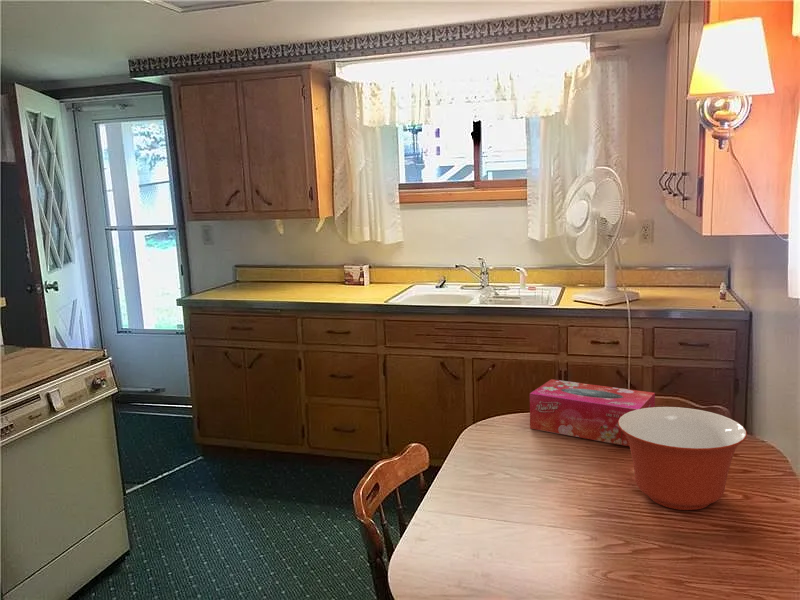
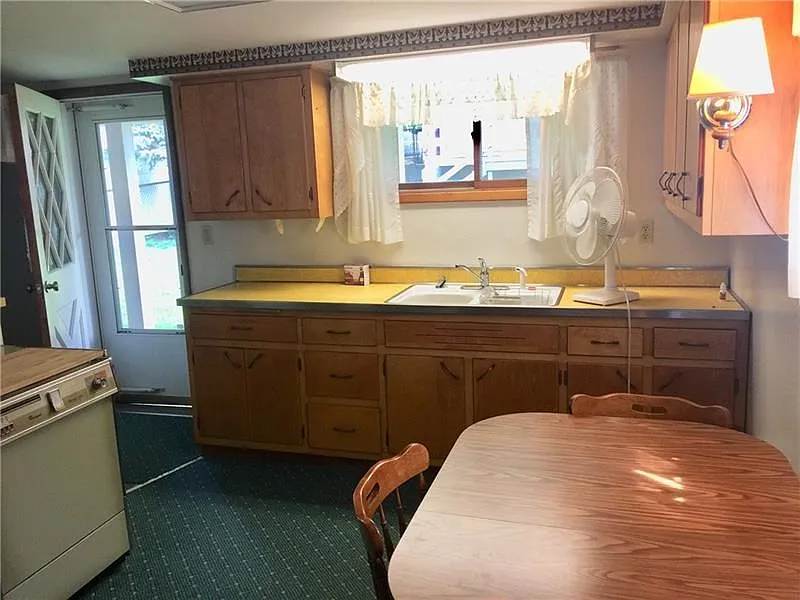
- mixing bowl (679, 461)
- tissue box (591, 410)
